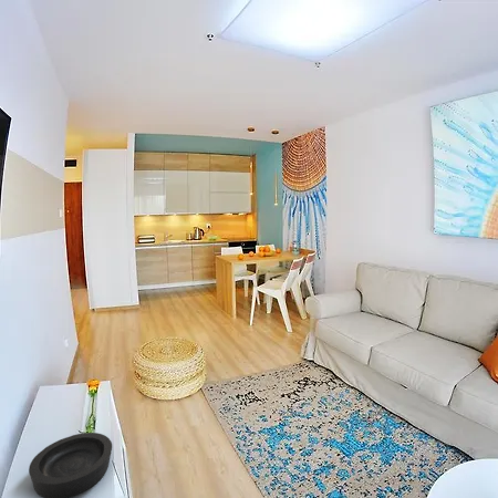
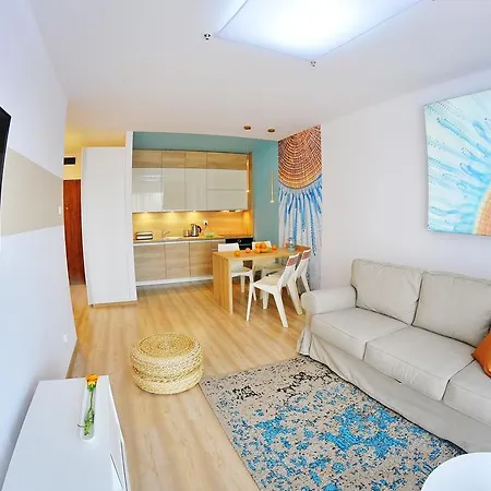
- bowl (73, 464)
